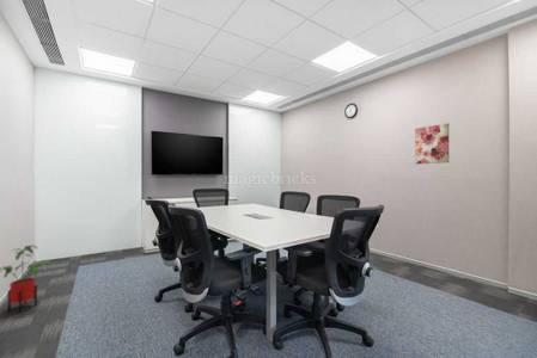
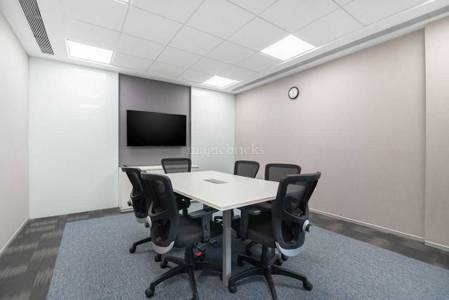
- wall art (431, 144)
- house plant (24, 278)
